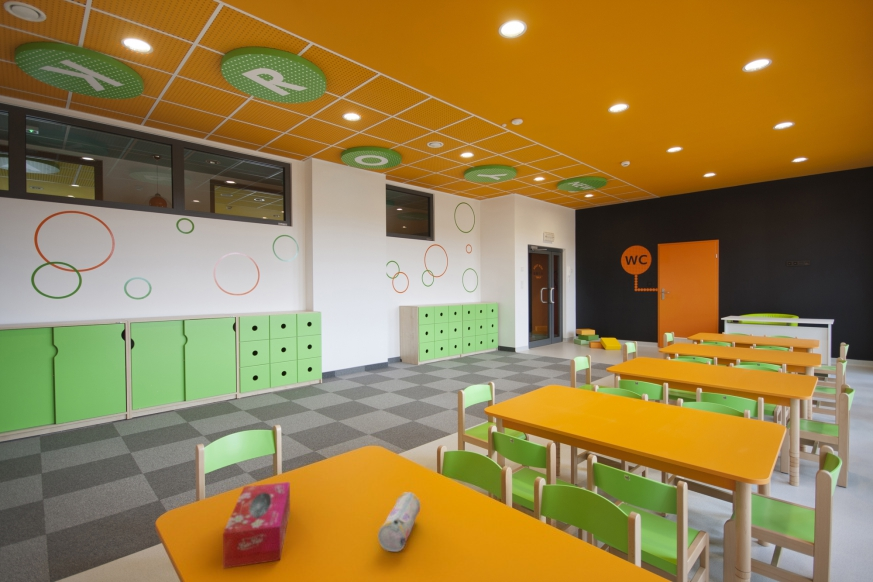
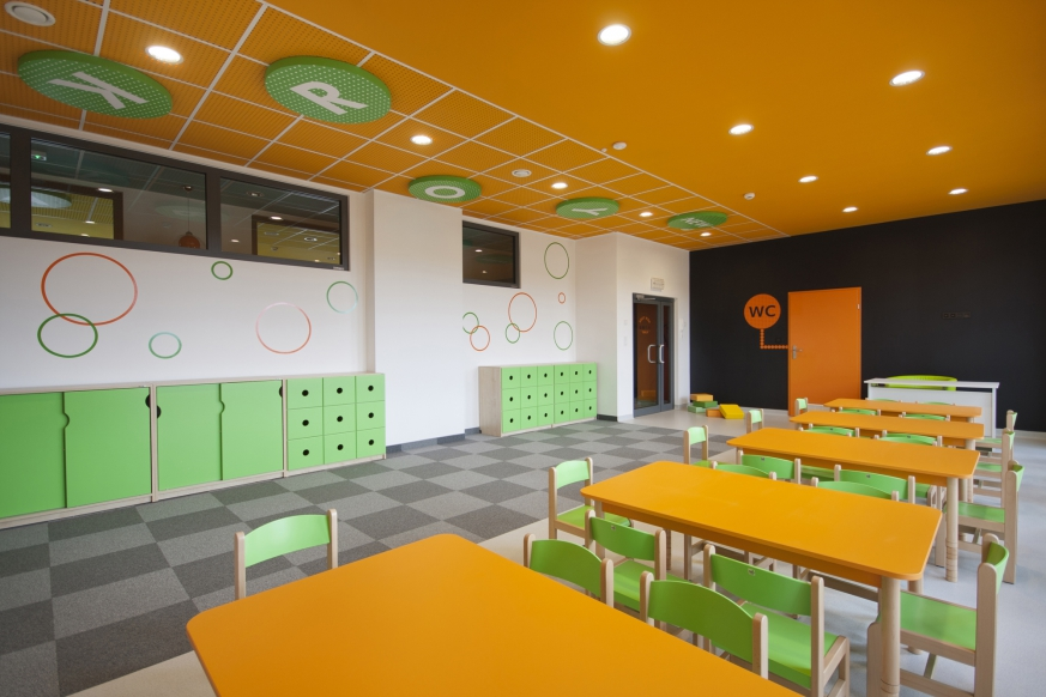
- pencil case (400, 519)
- tissue box (260, 520)
